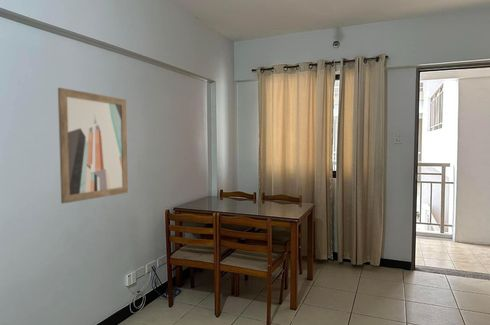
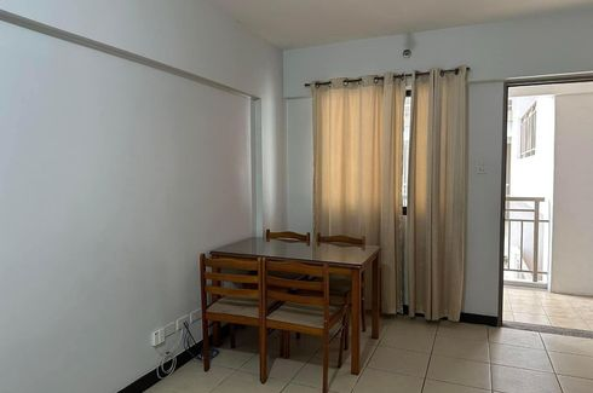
- wall art (96, 146)
